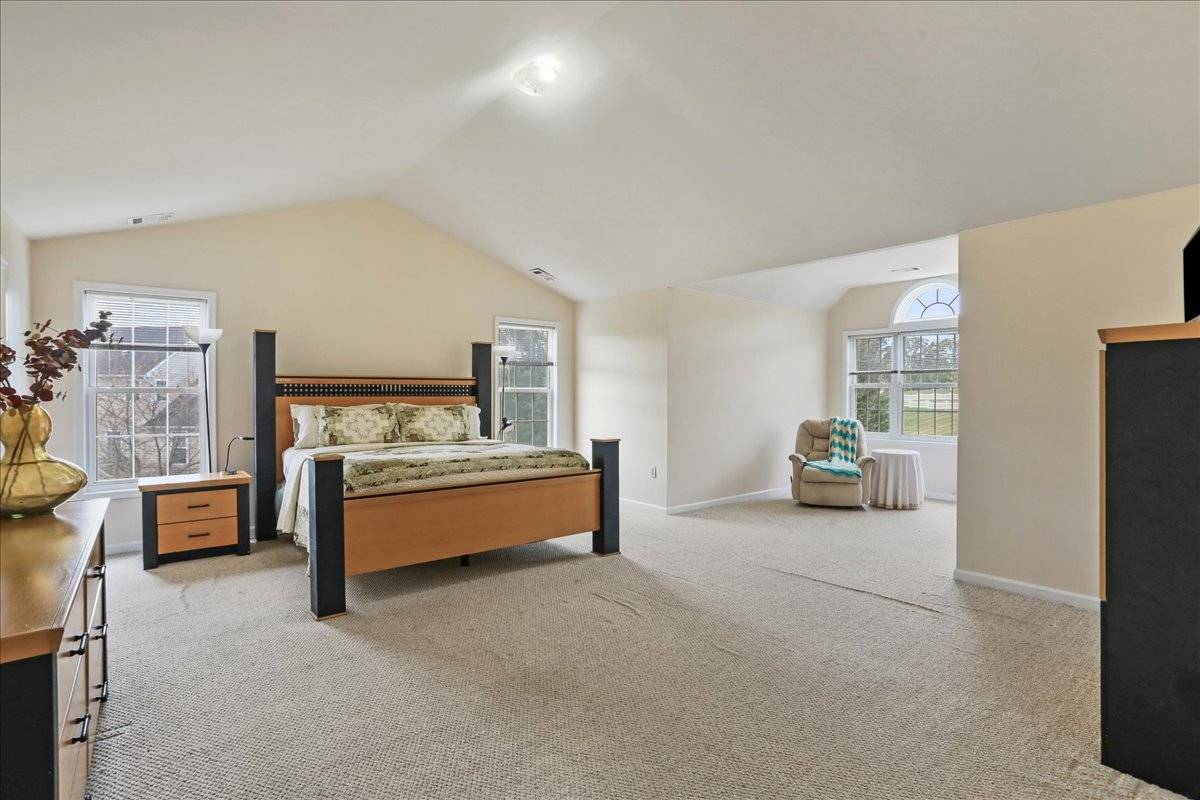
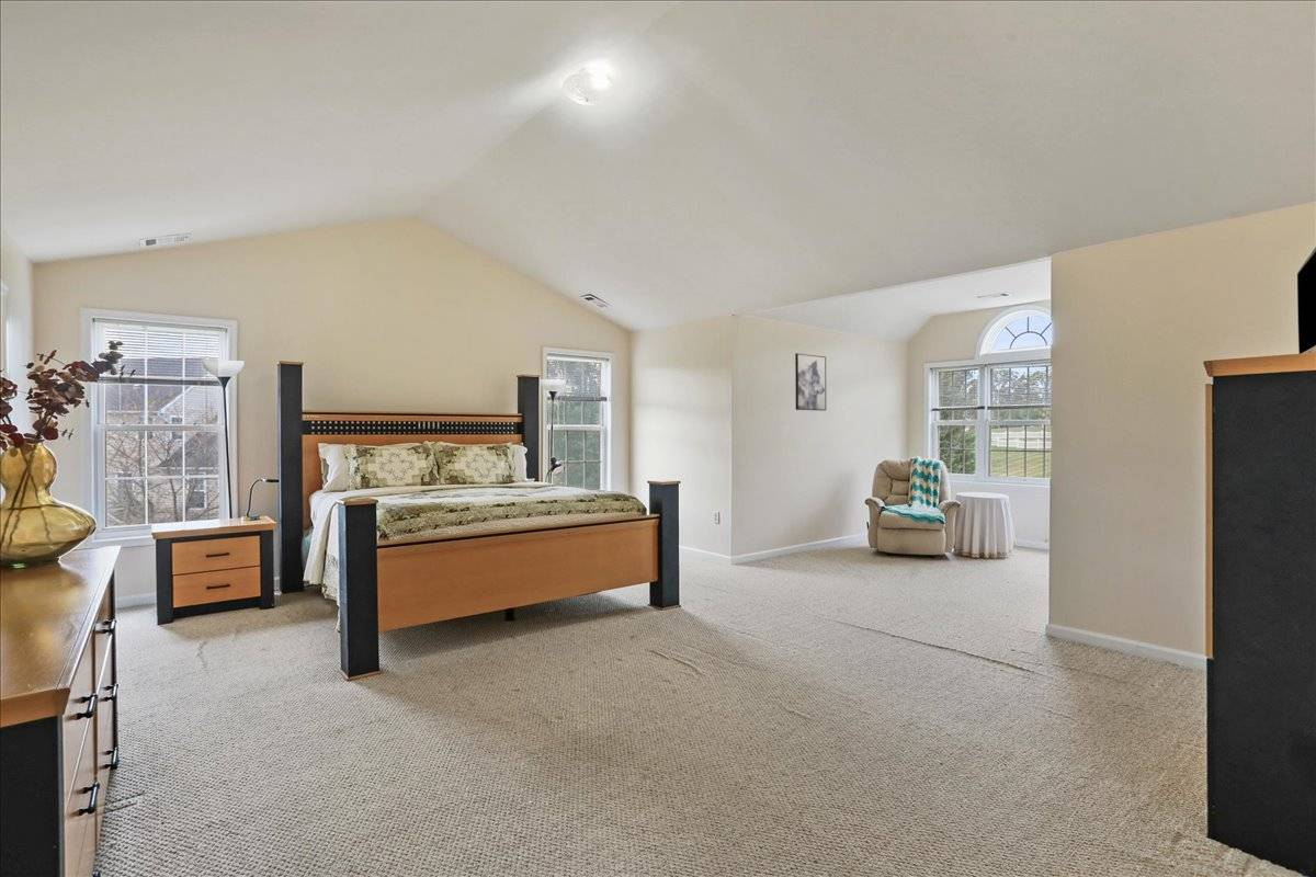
+ wall art (810, 383)
